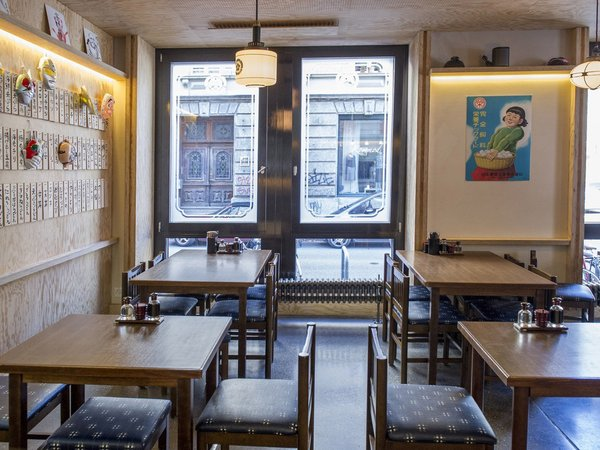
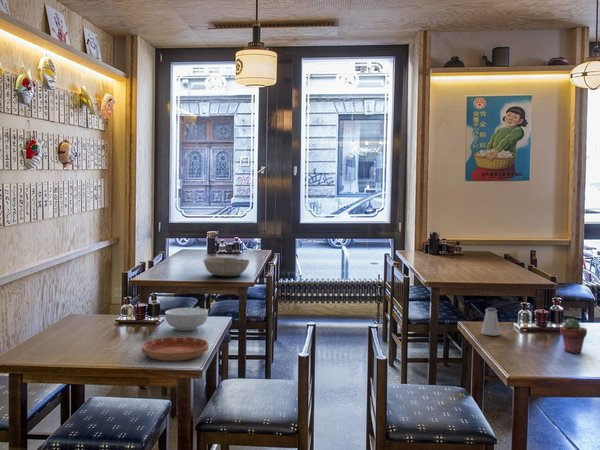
+ cereal bowl (186, 319)
+ bowl (226, 267)
+ potted succulent (573, 334)
+ saucer (175, 348)
+ saltshaker (490, 320)
